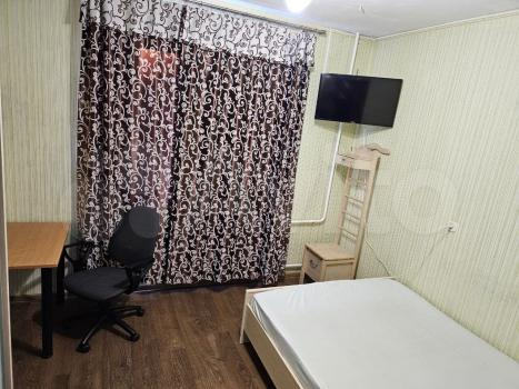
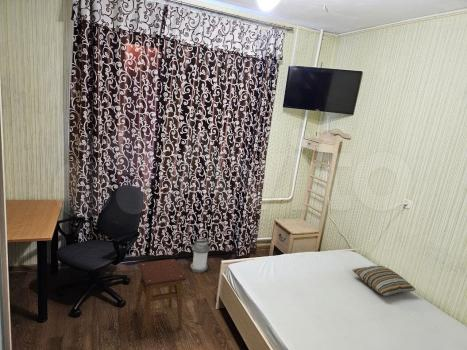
+ stool (159, 295)
+ lantern (200, 254)
+ pillow (383, 279)
